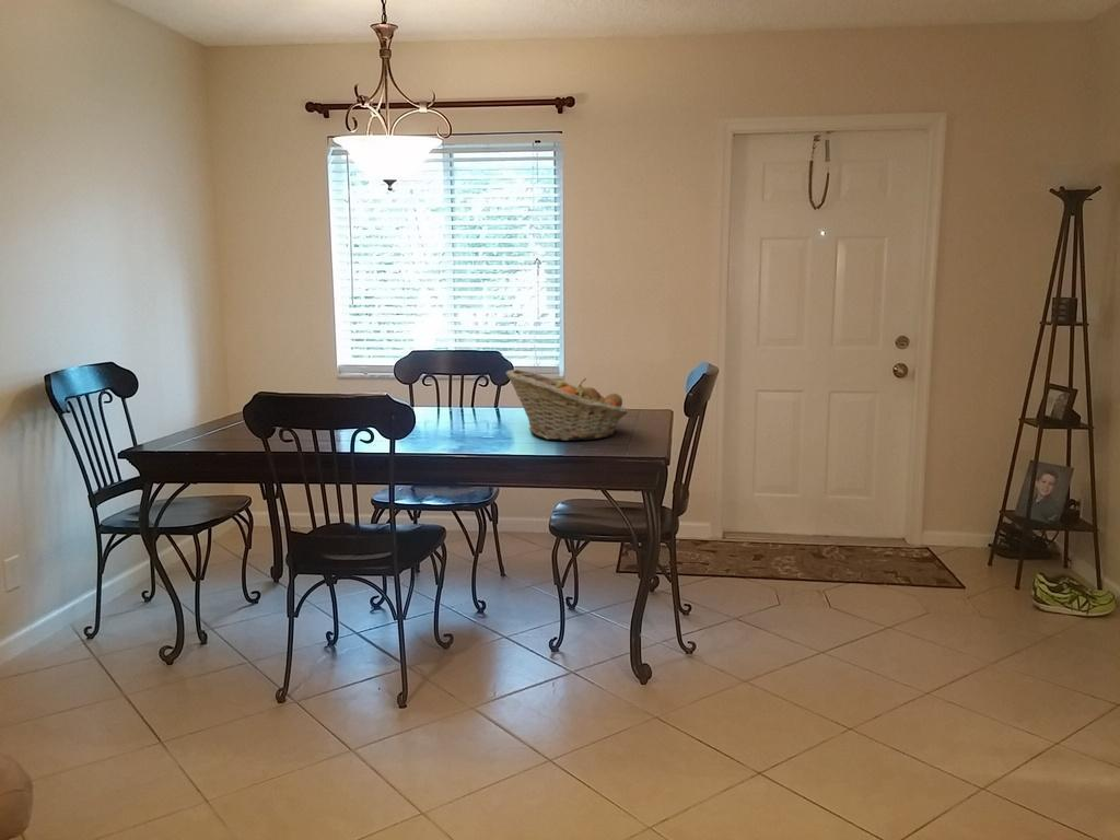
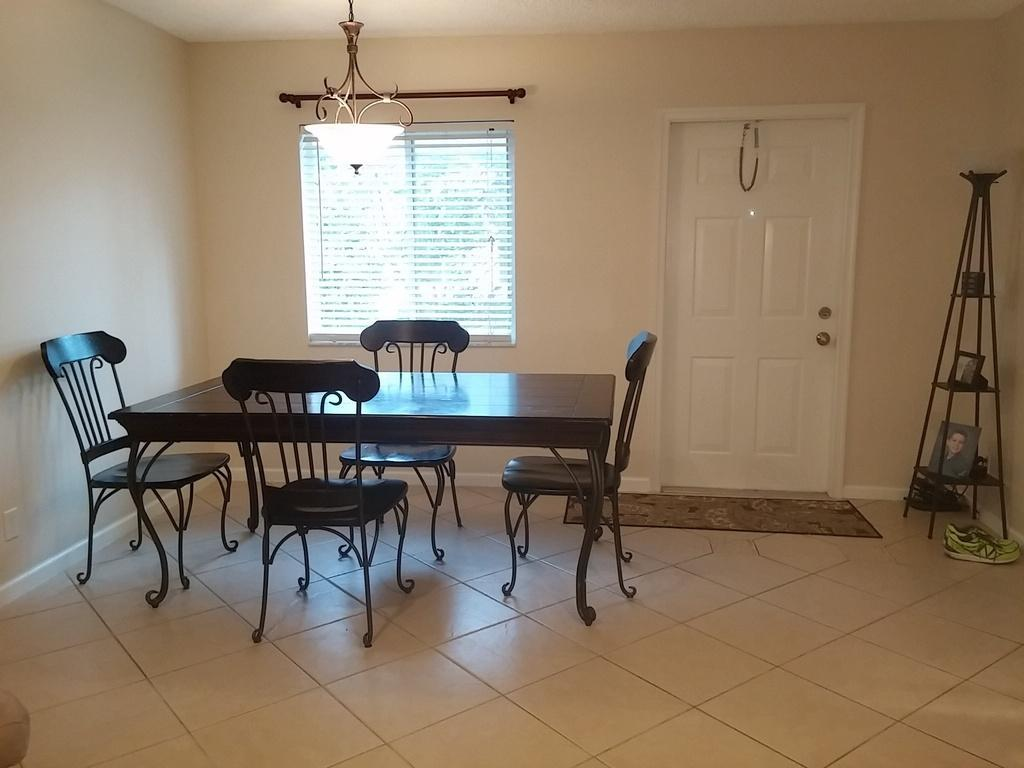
- fruit basket (565, 401)
